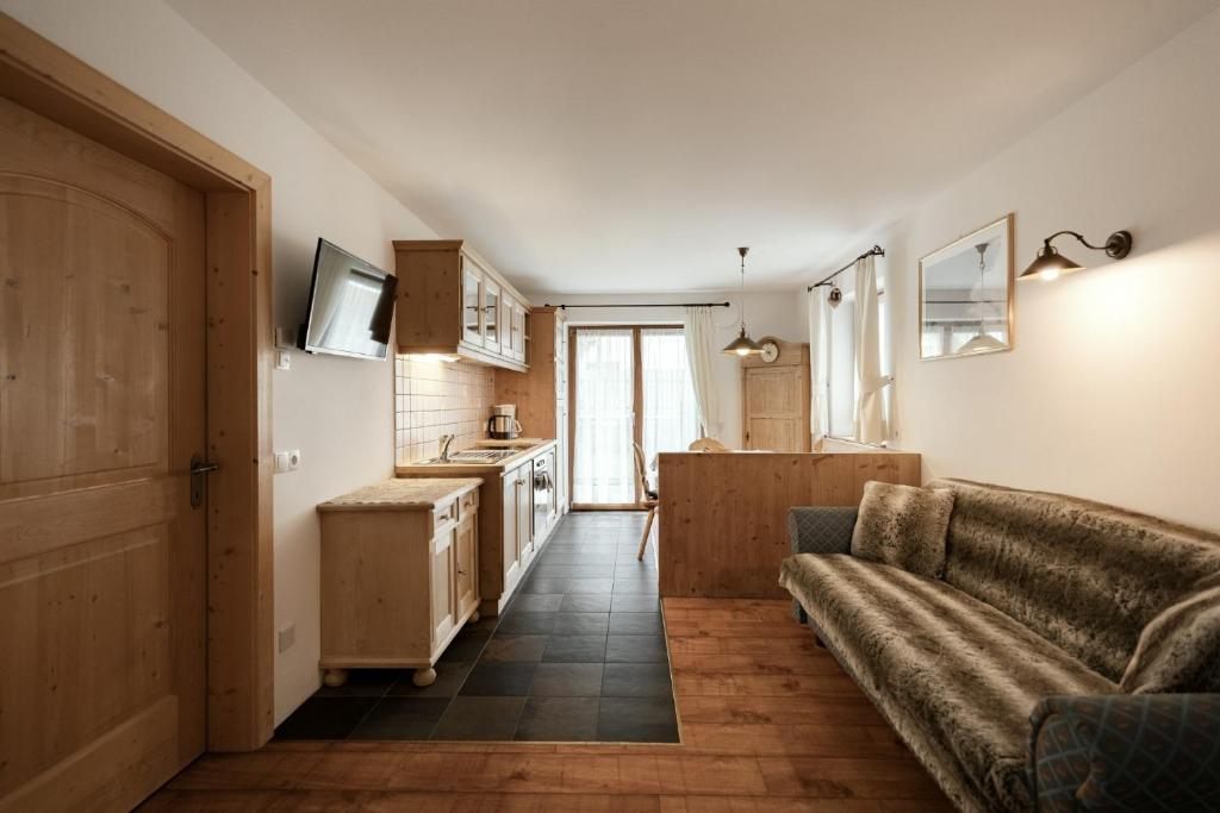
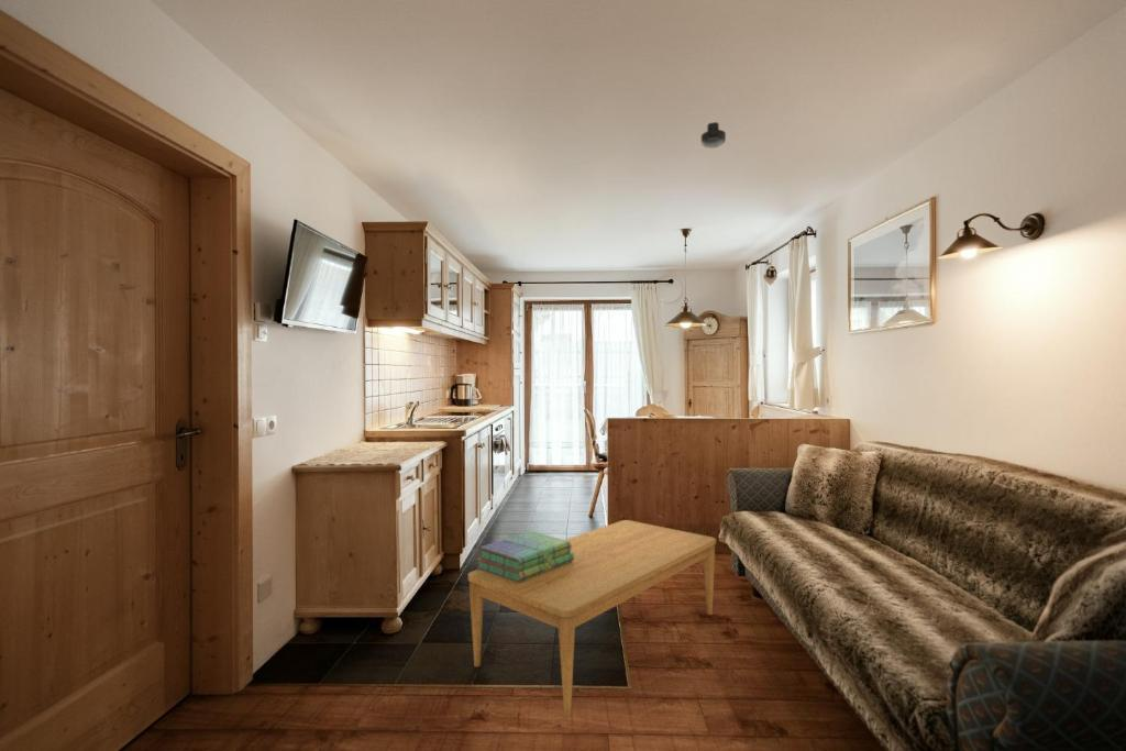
+ coffee table (604, 596)
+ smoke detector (713, 134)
+ stack of books (526, 553)
